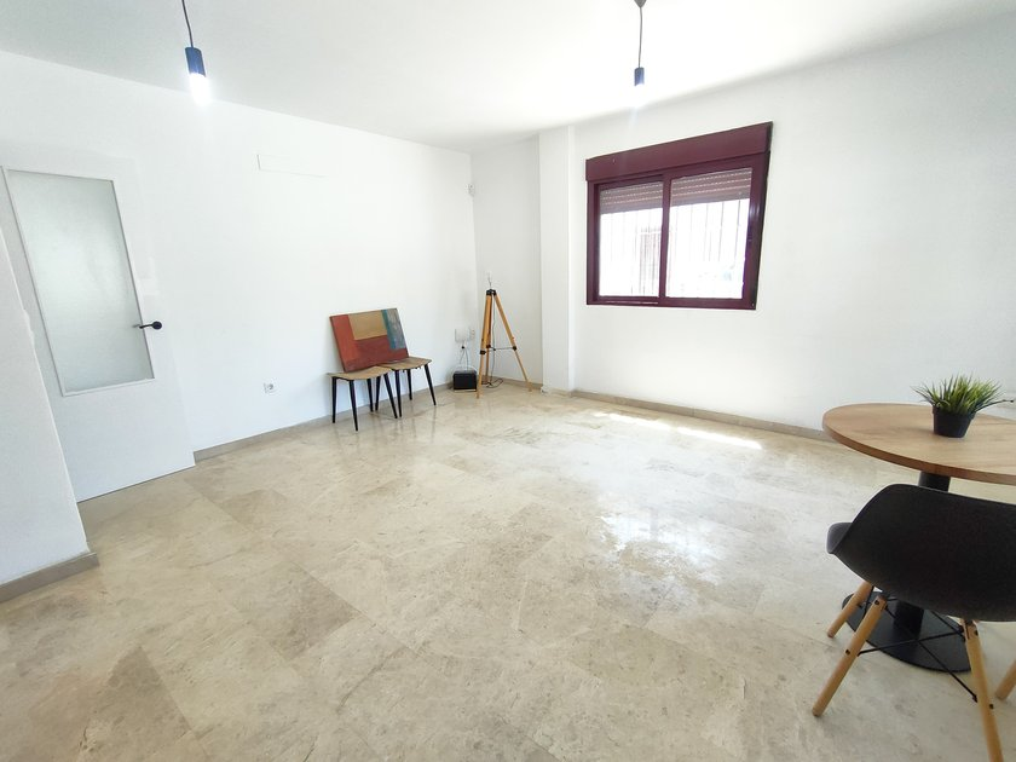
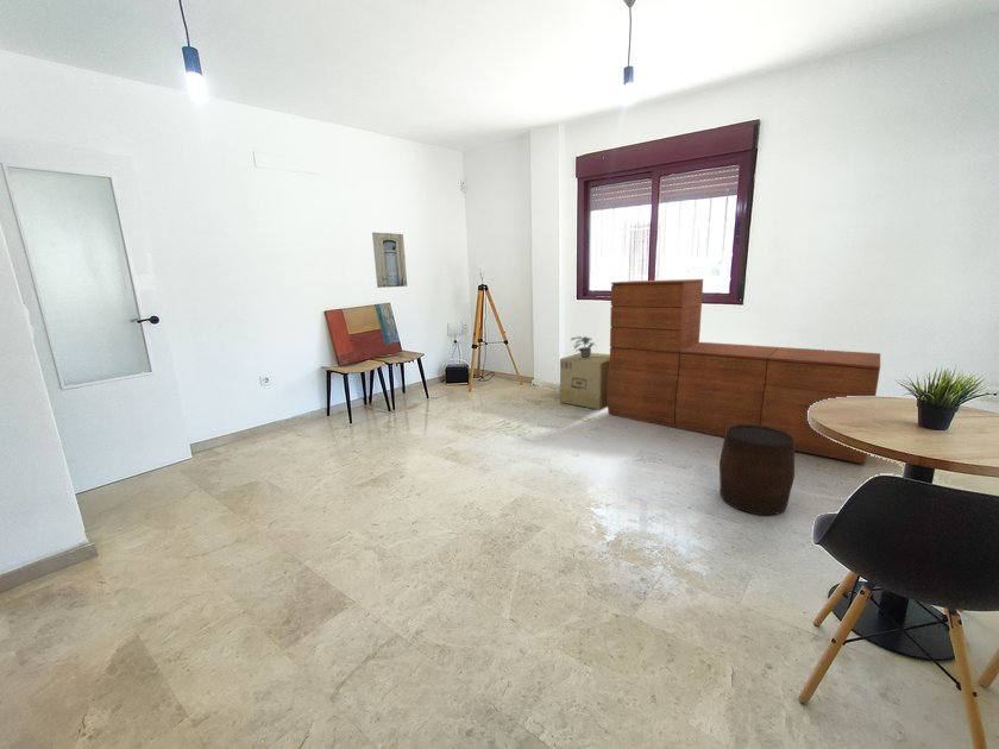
+ potted plant (583, 347)
+ storage cabinet (728, 355)
+ cardboard box (591, 378)
+ wall art (390, 260)
+ stool (755, 467)
